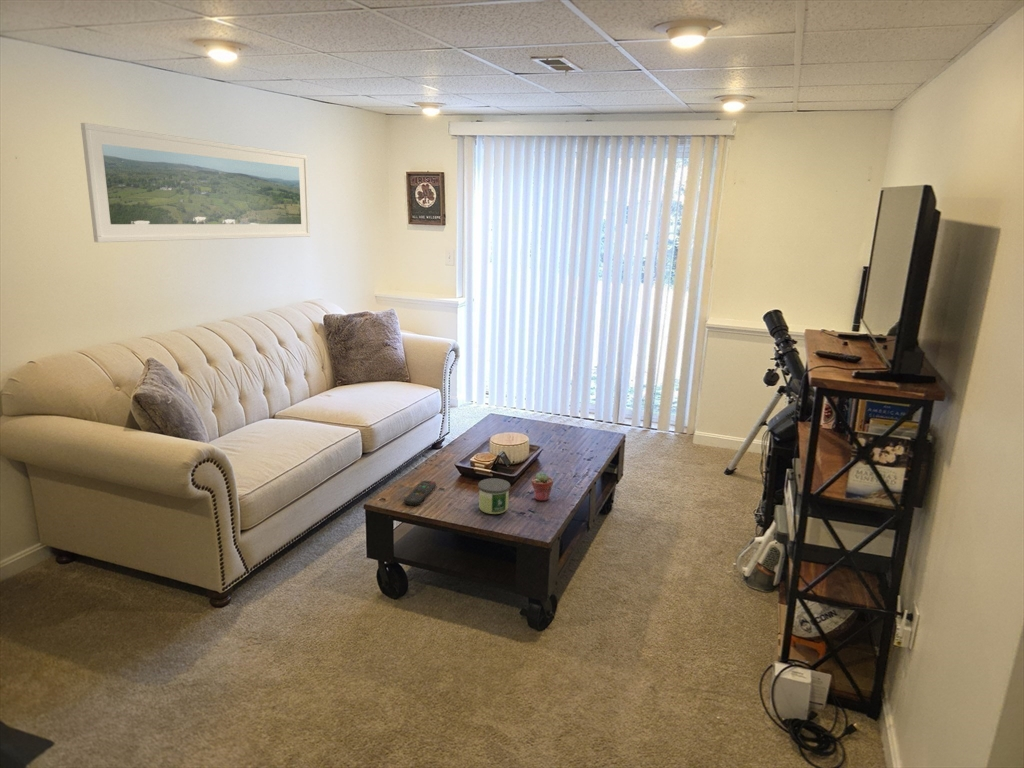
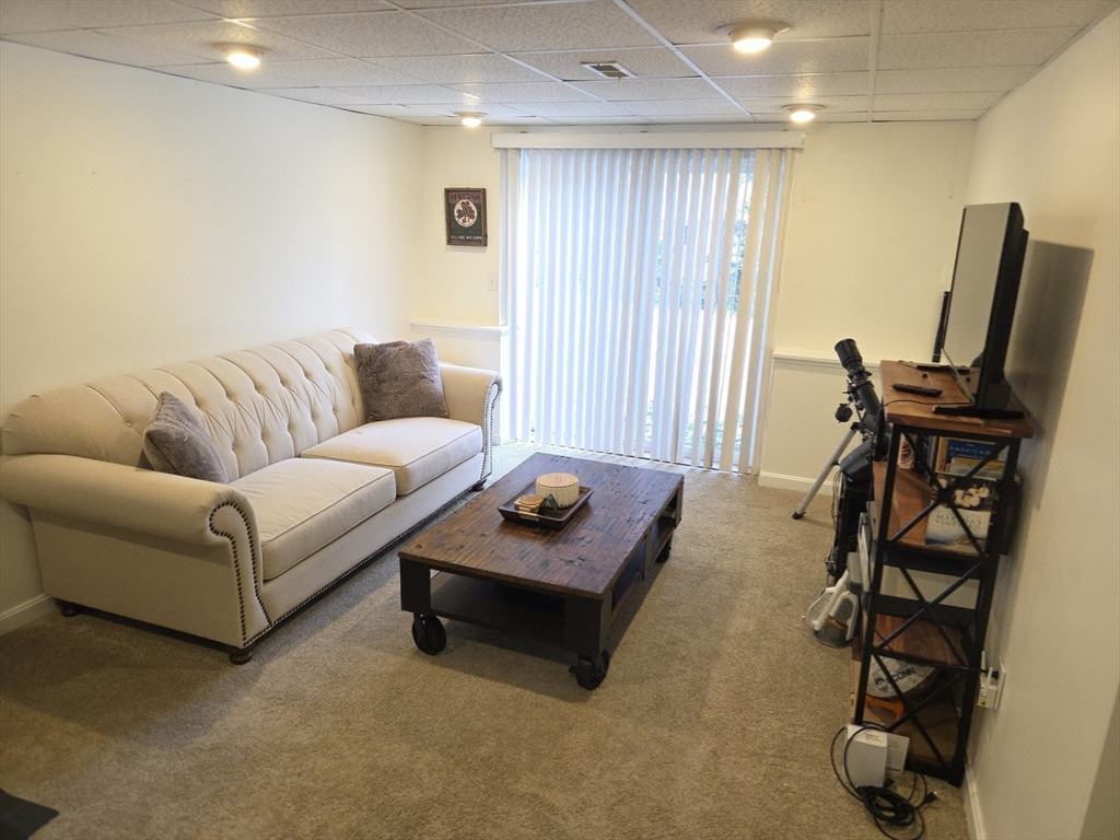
- remote control (420, 492)
- candle (493, 496)
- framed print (218, 191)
- potted succulent (542, 485)
